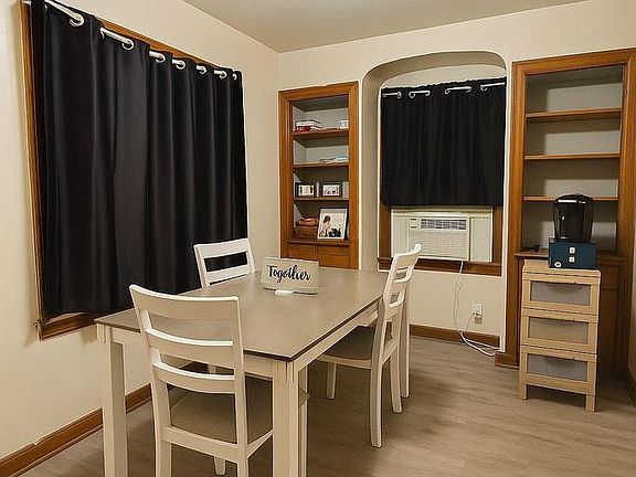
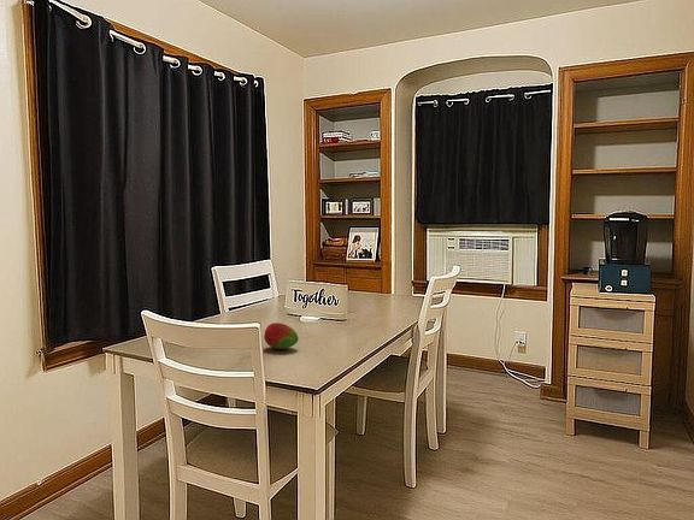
+ fruit (281, 336)
